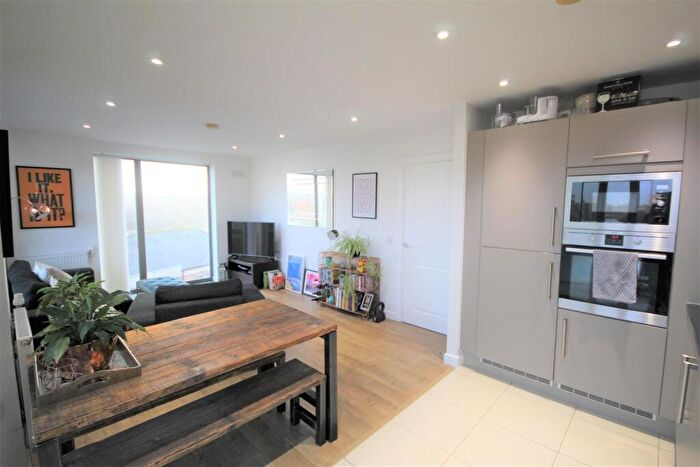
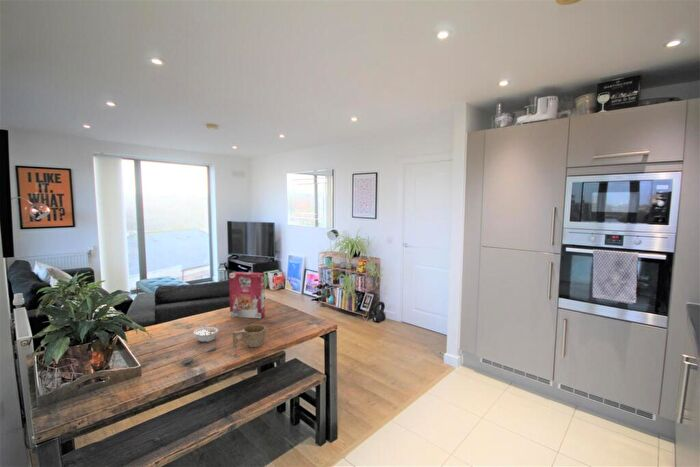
+ soupspoon (199, 354)
+ cup (249, 337)
+ legume (205, 334)
+ cereal box (247, 294)
